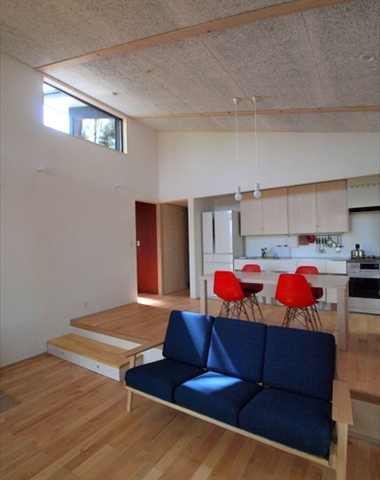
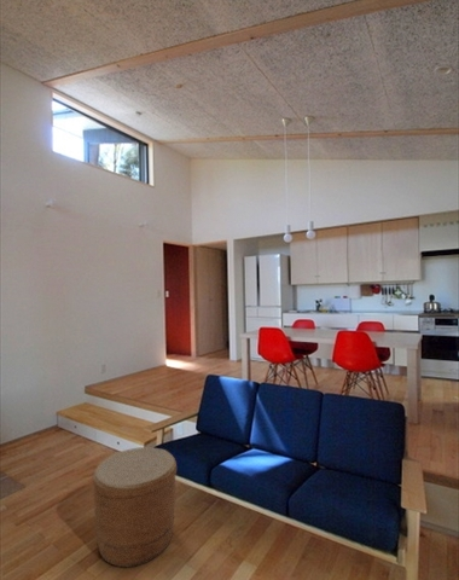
+ basket (136, 501)
